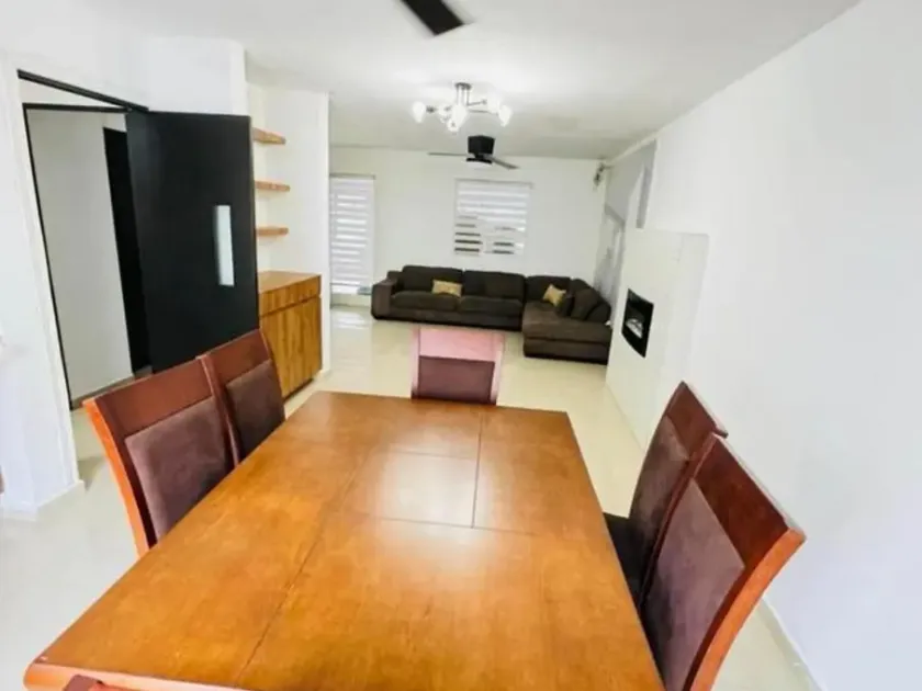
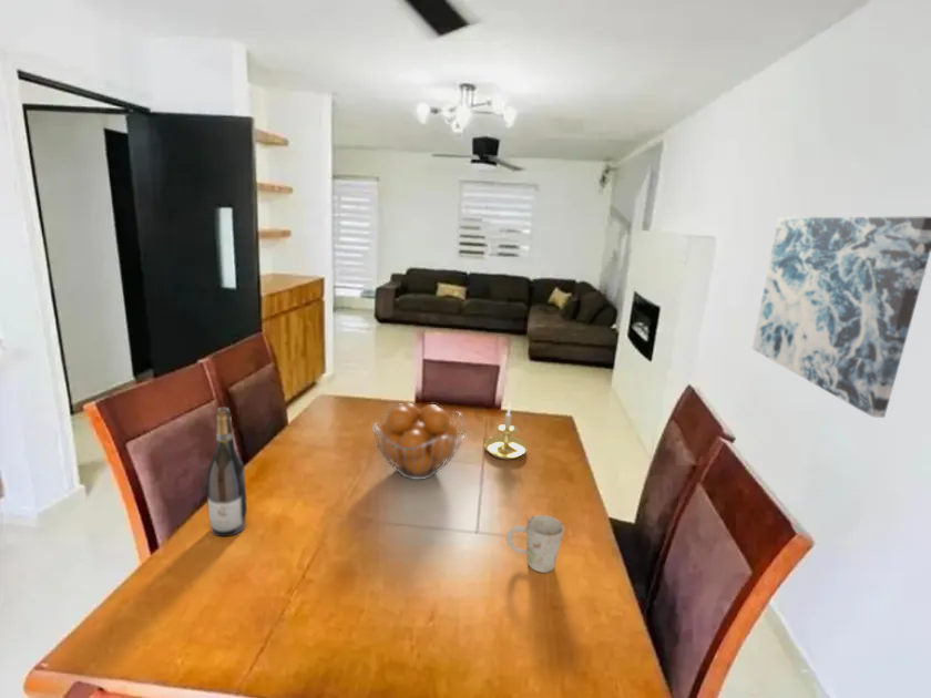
+ fruit basket (418, 439)
+ wine bottle (225, 470)
+ wall art (822, 299)
+ candle holder (507, 428)
+ mug (533, 543)
